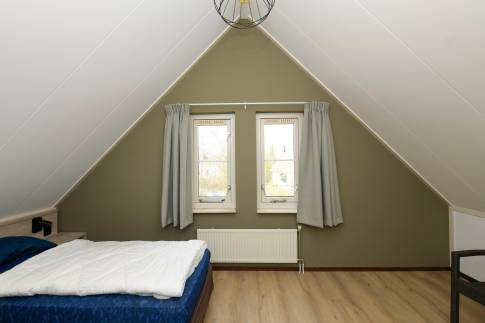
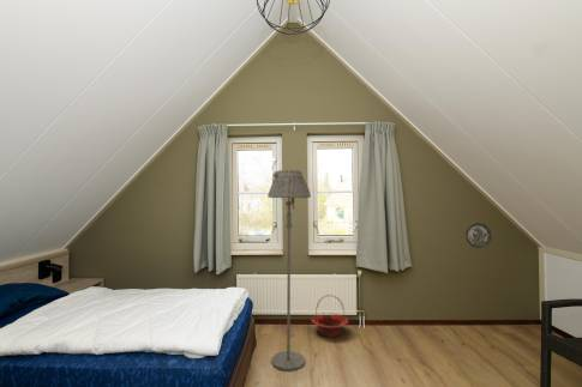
+ decorative plate (478, 235)
+ floor lamp (288, 265)
+ basket (329, 315)
